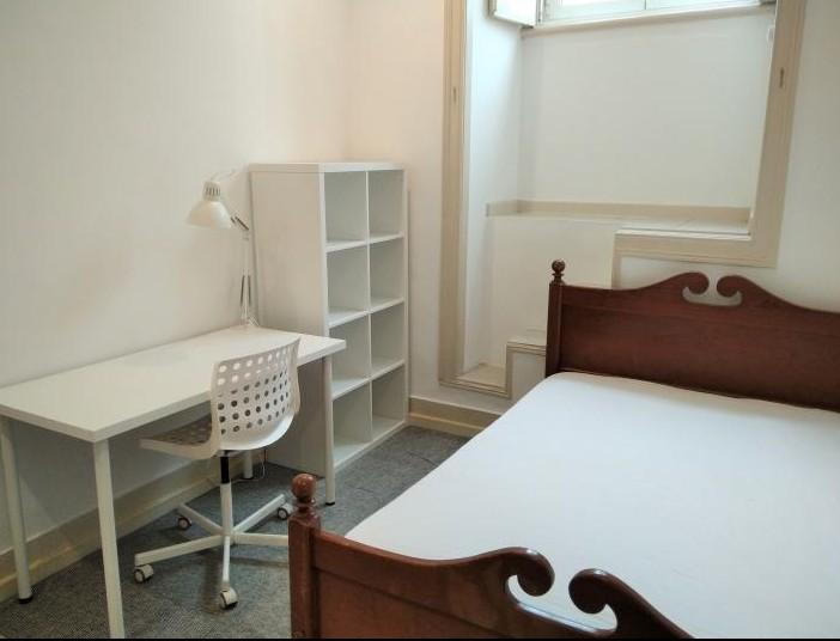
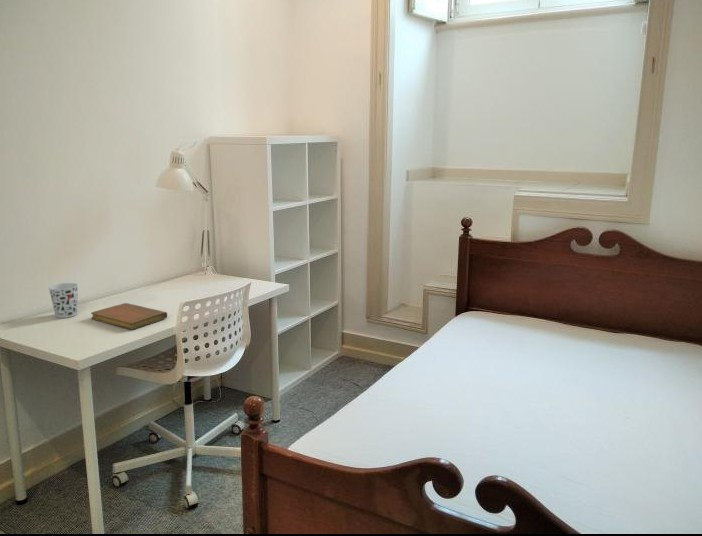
+ notebook (129, 315)
+ cup (64, 300)
